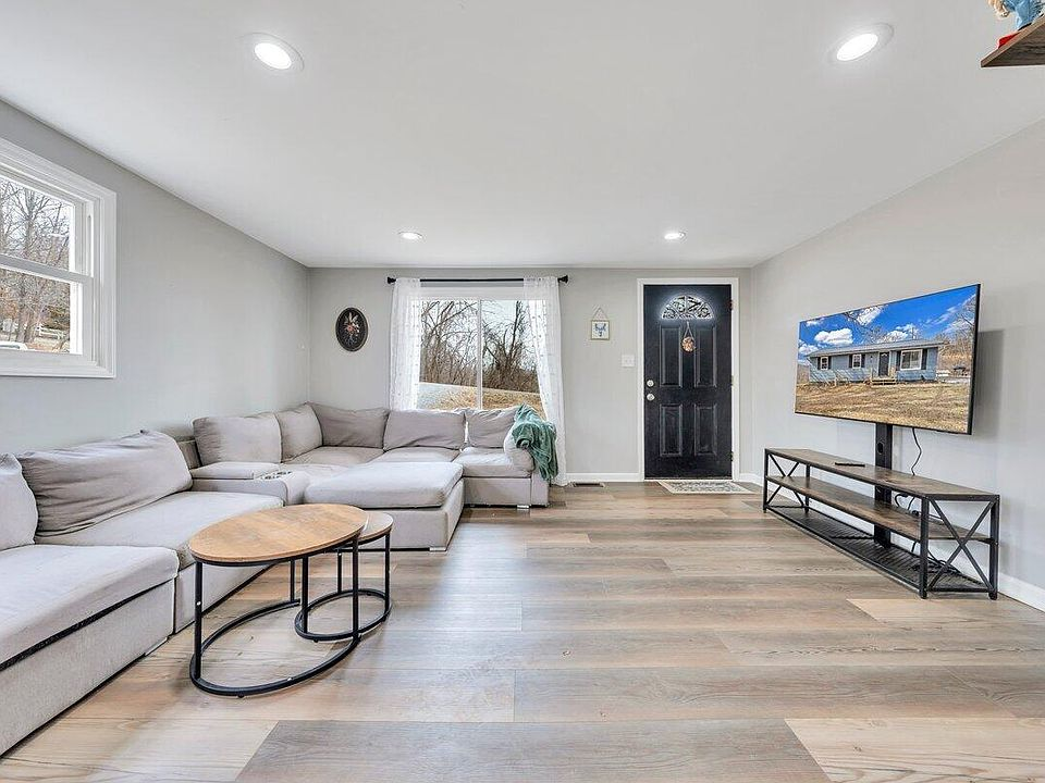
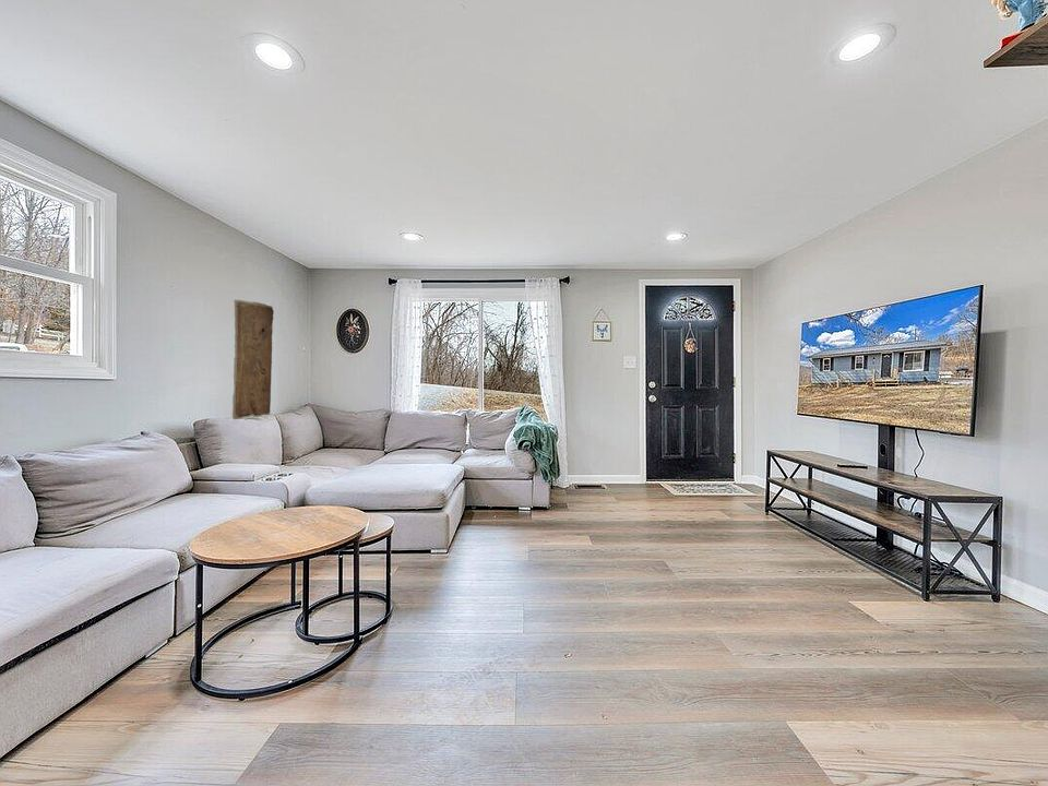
+ stone relief (254, 359)
